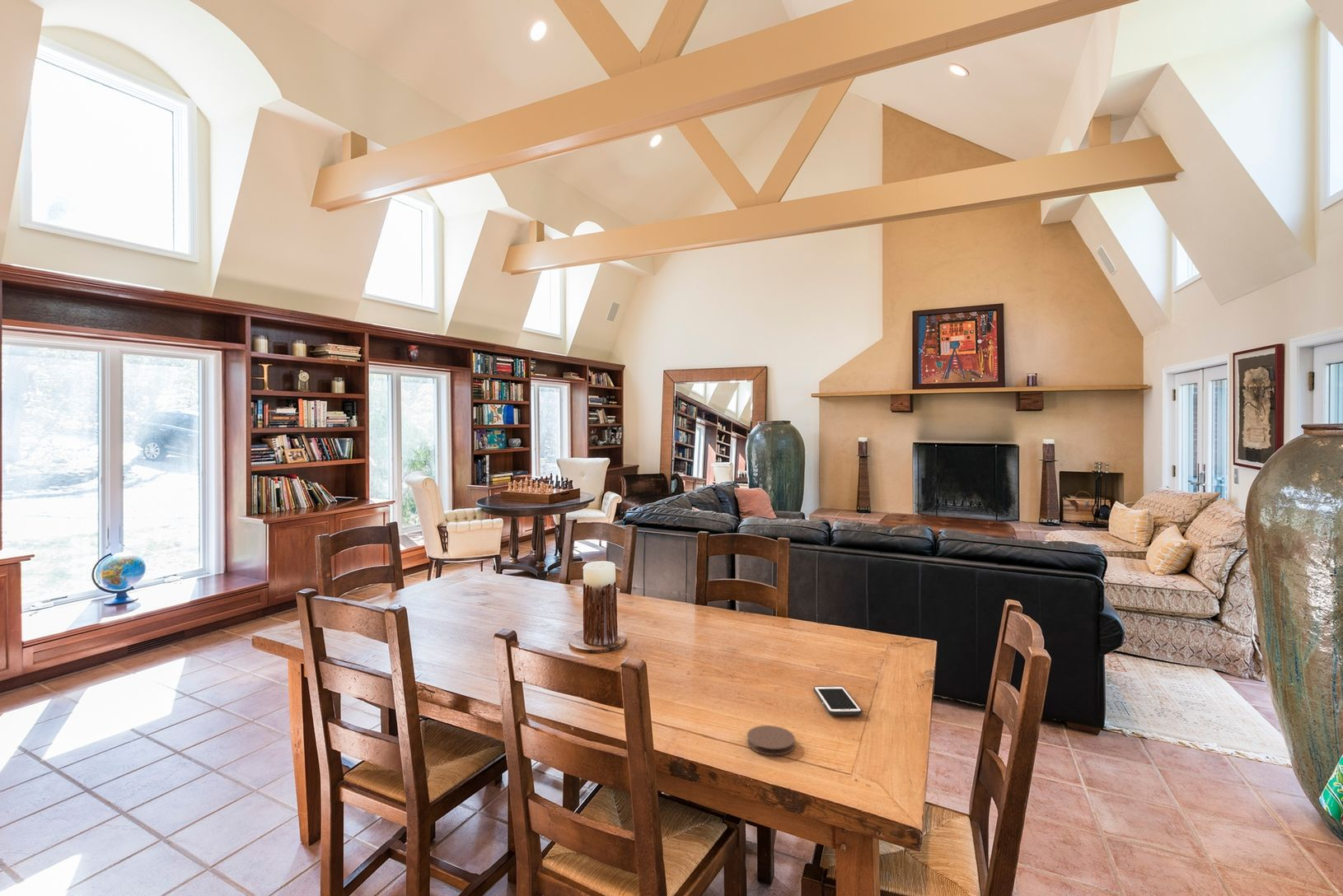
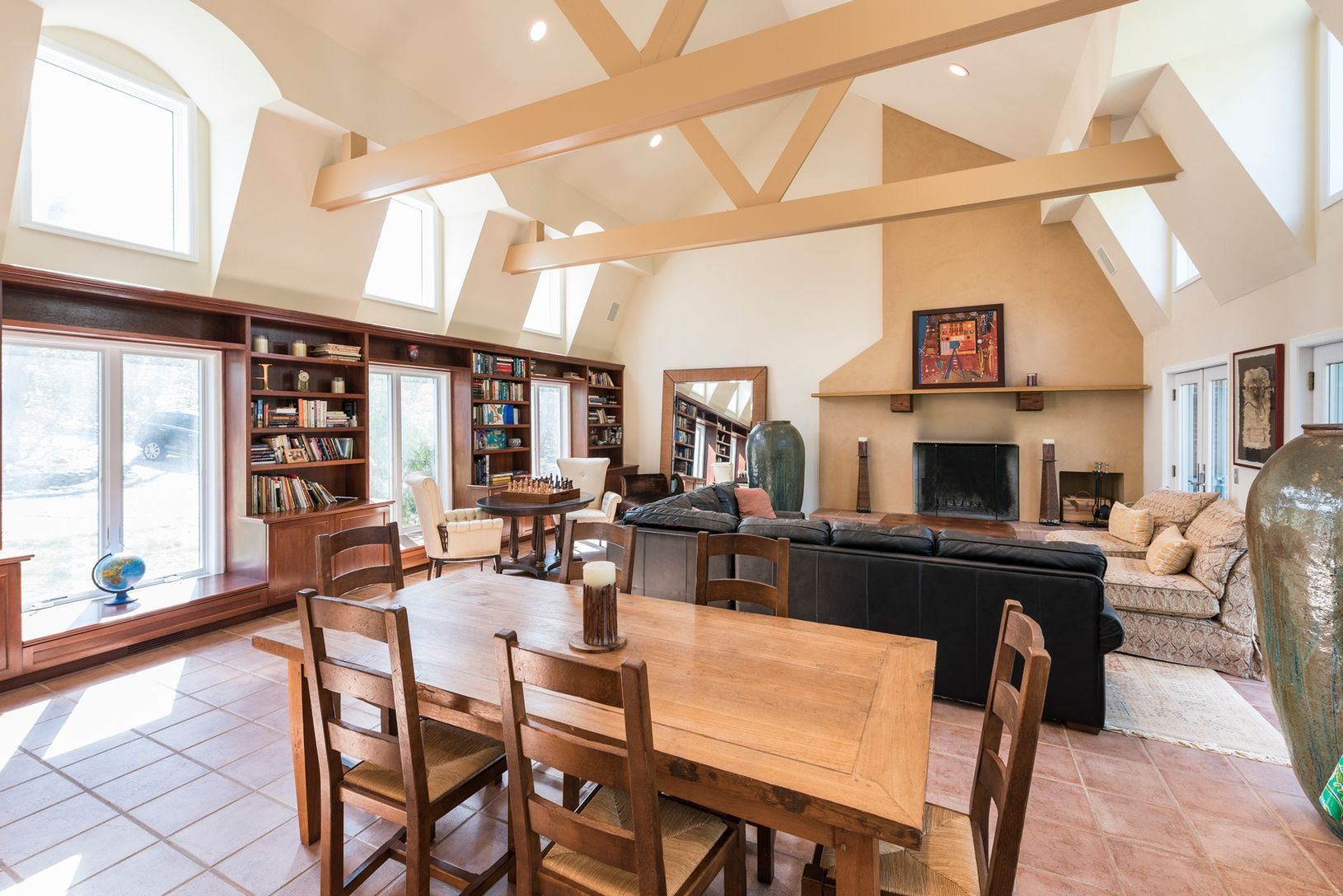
- cell phone (836, 700)
- coaster (770, 740)
